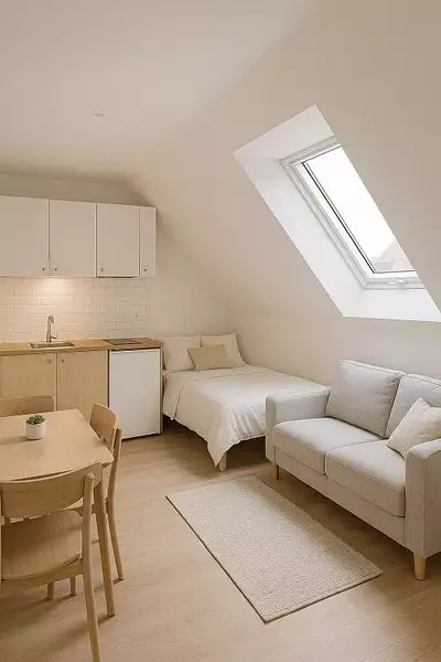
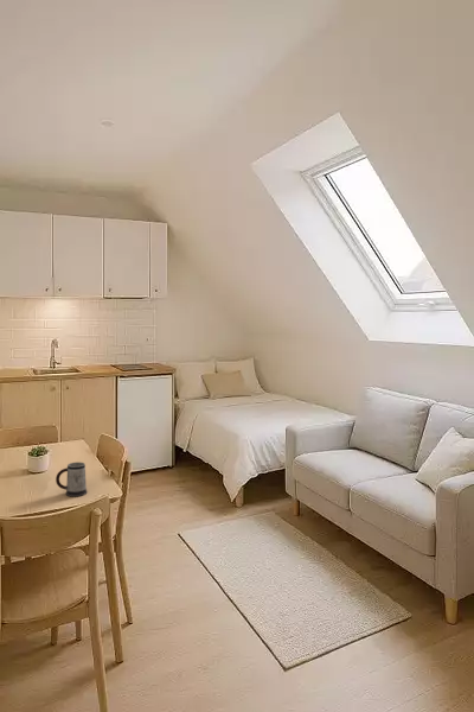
+ mug (71, 478)
